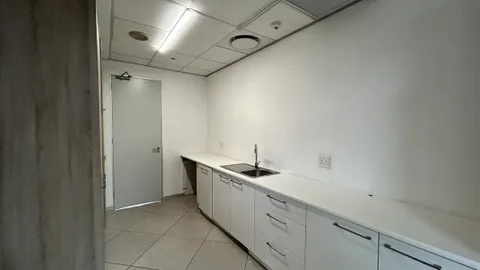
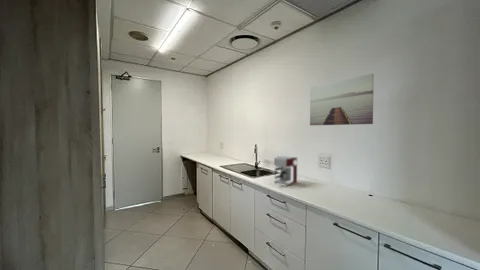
+ wall art (337, 103)
+ coffee maker (283, 168)
